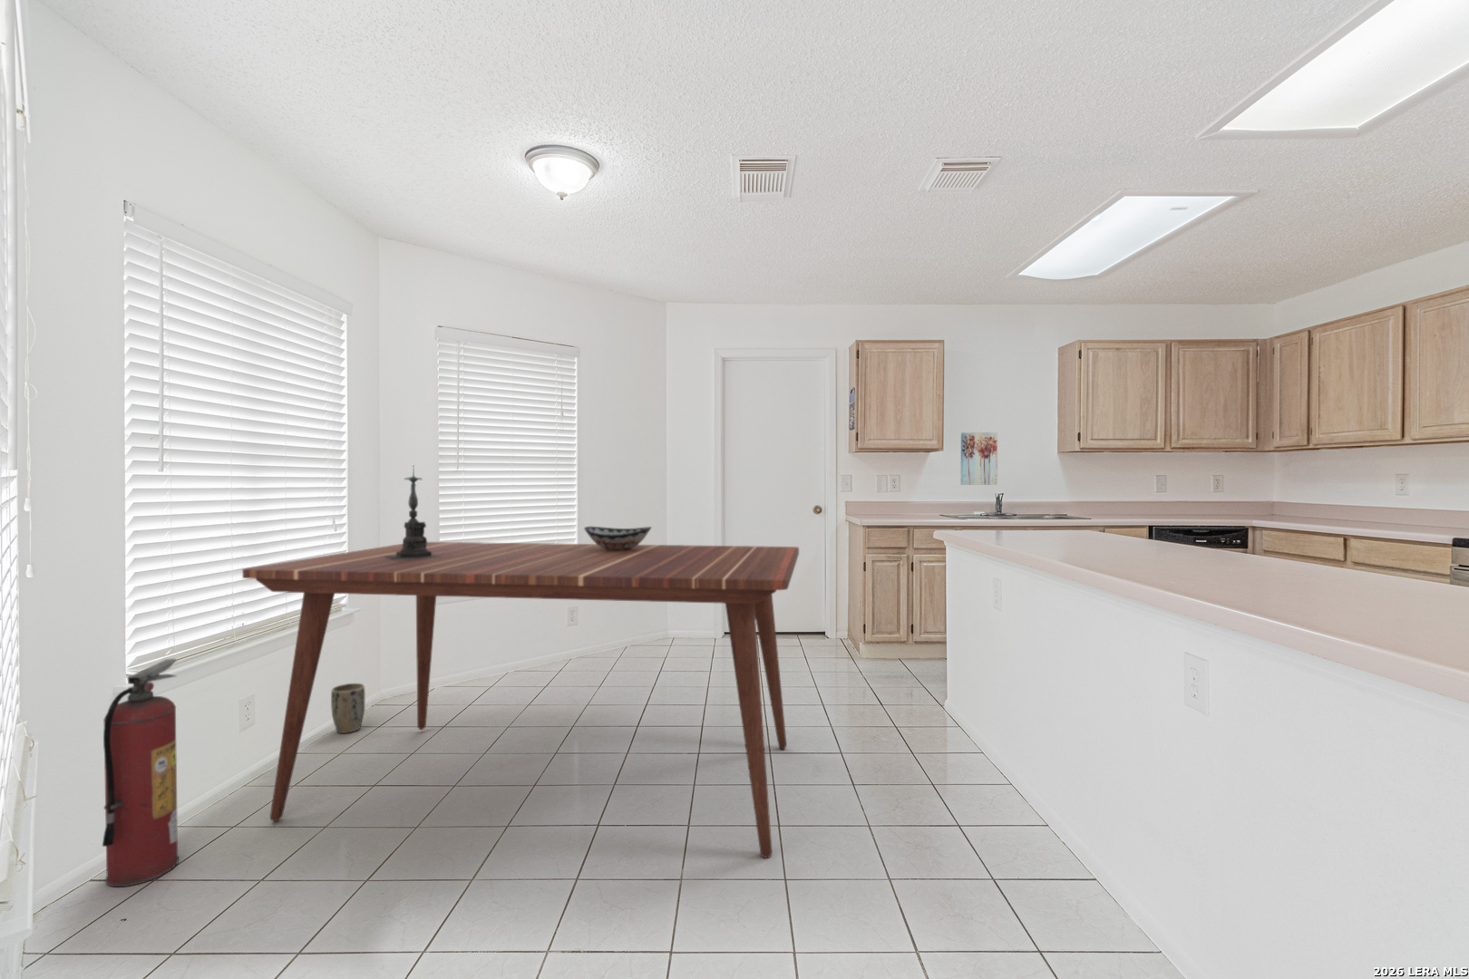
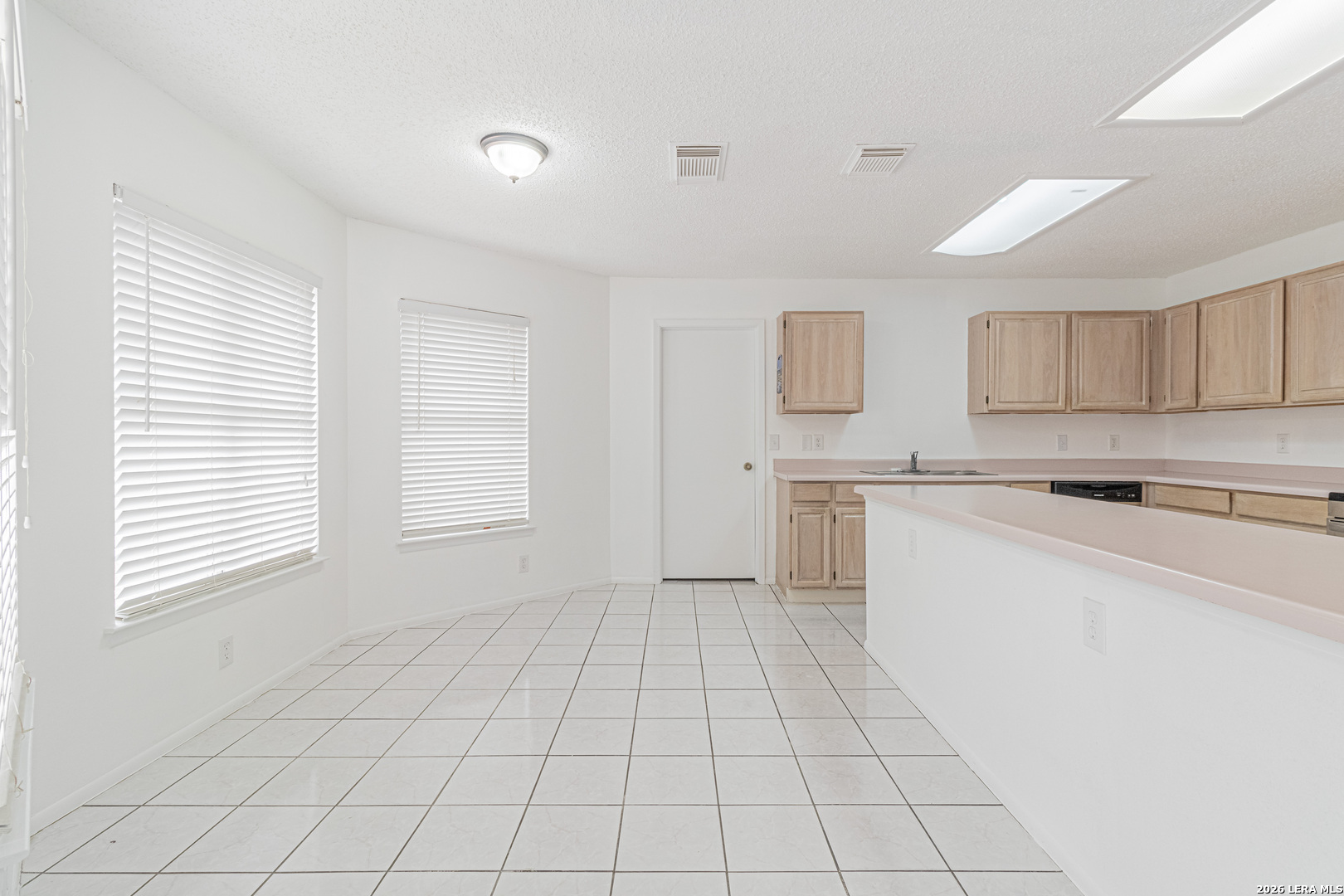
- candle holder (412, 509)
- decorative bowl (618, 538)
- plant pot (348, 708)
- fire extinguisher (140, 769)
- wall art (978, 459)
- dining table (557, 599)
